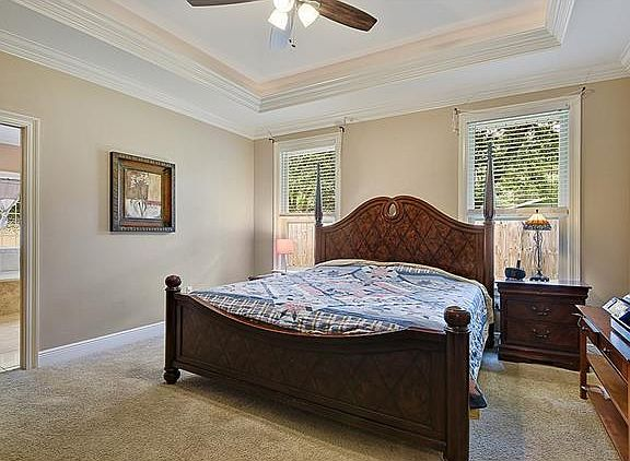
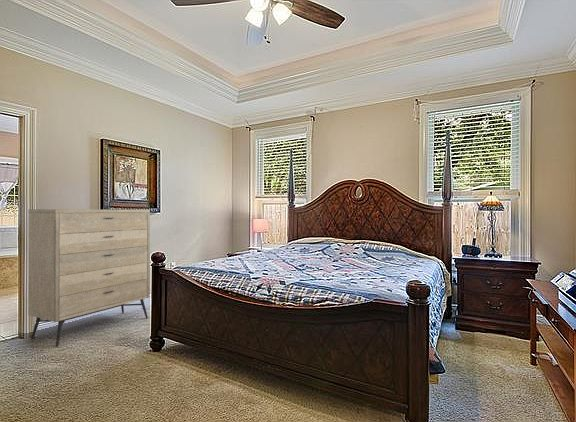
+ dresser (94, 268)
